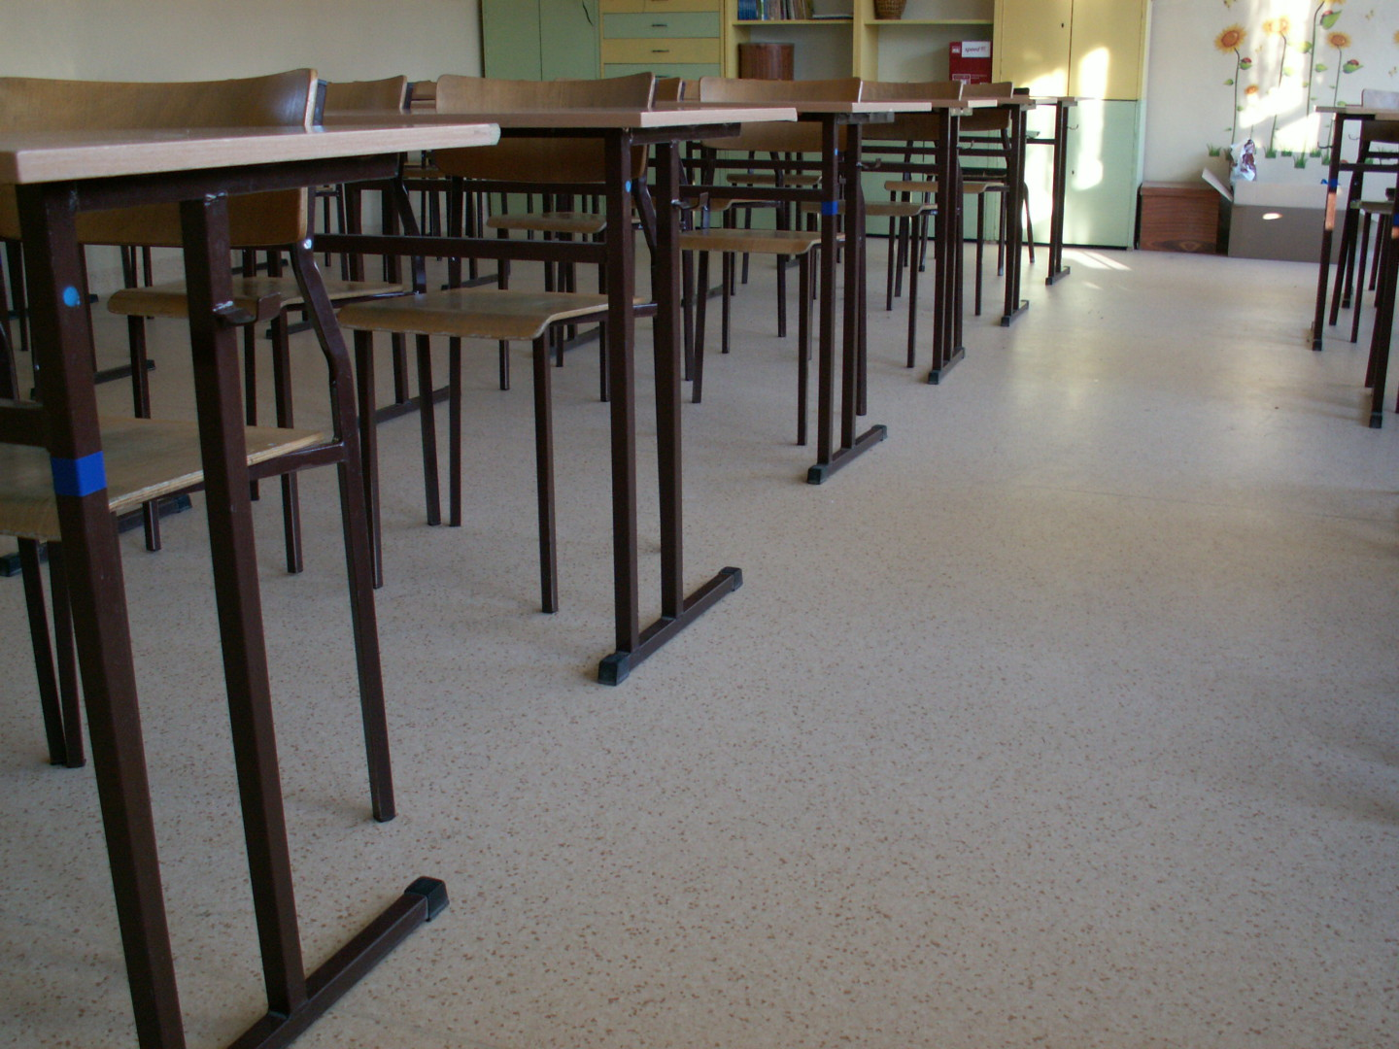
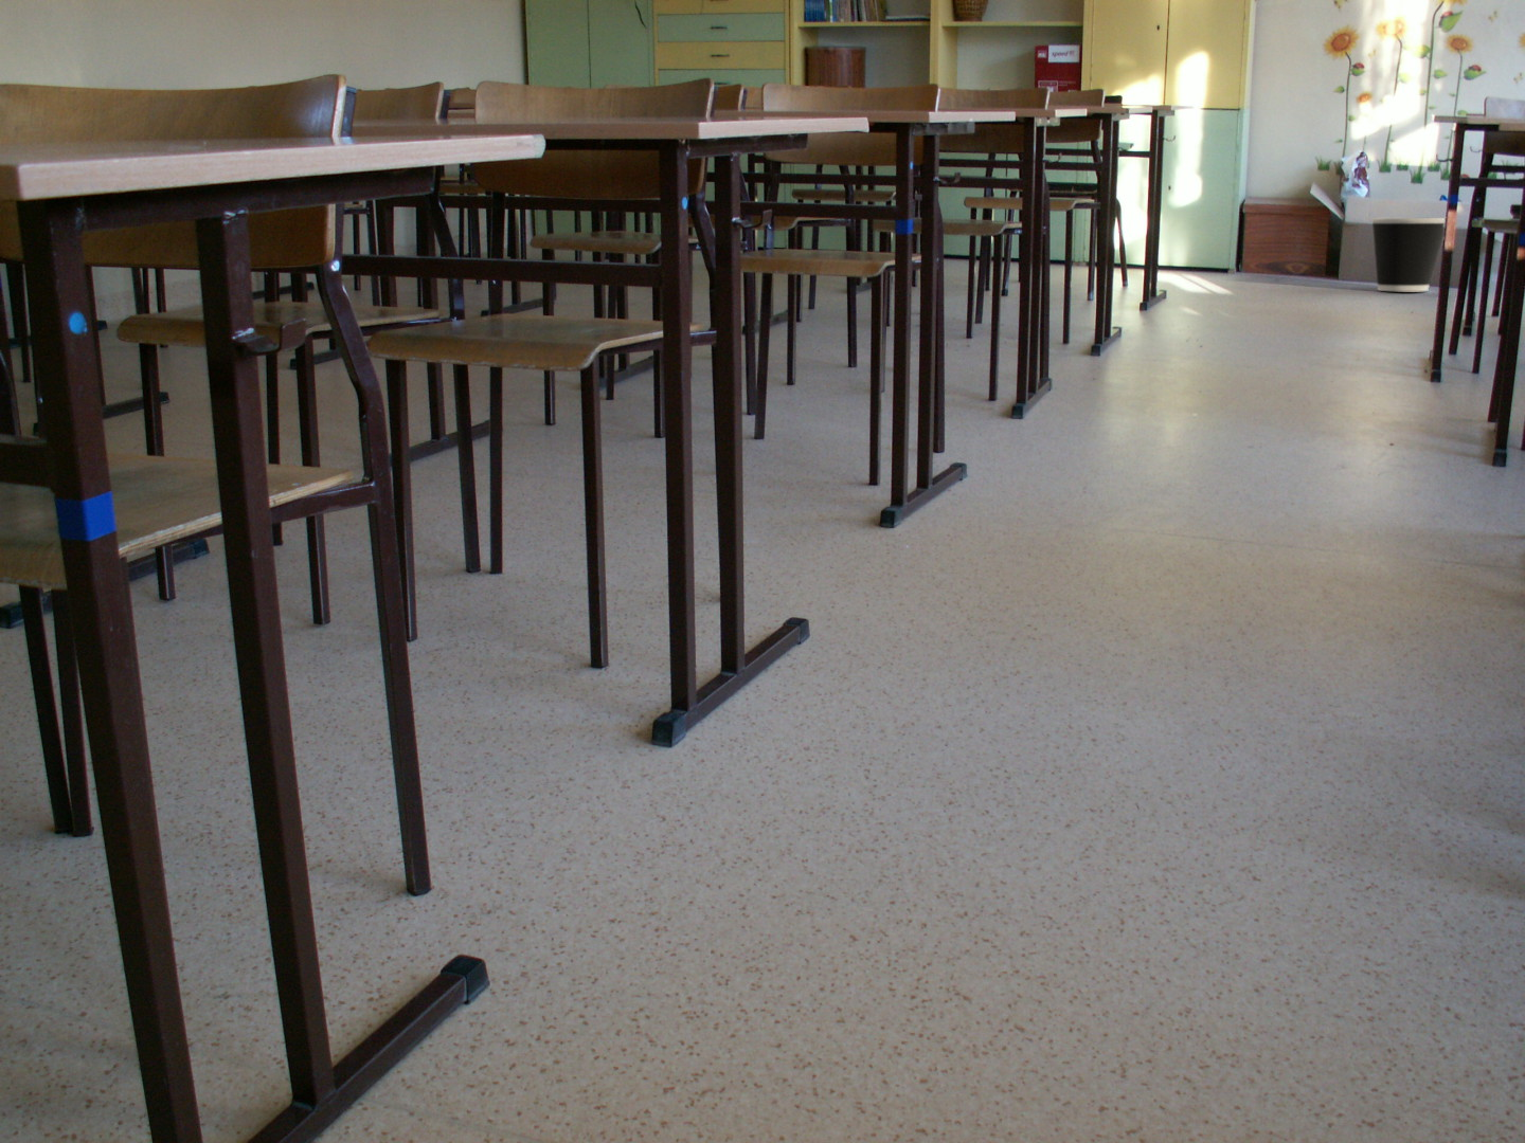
+ wastebasket (1405, 255)
